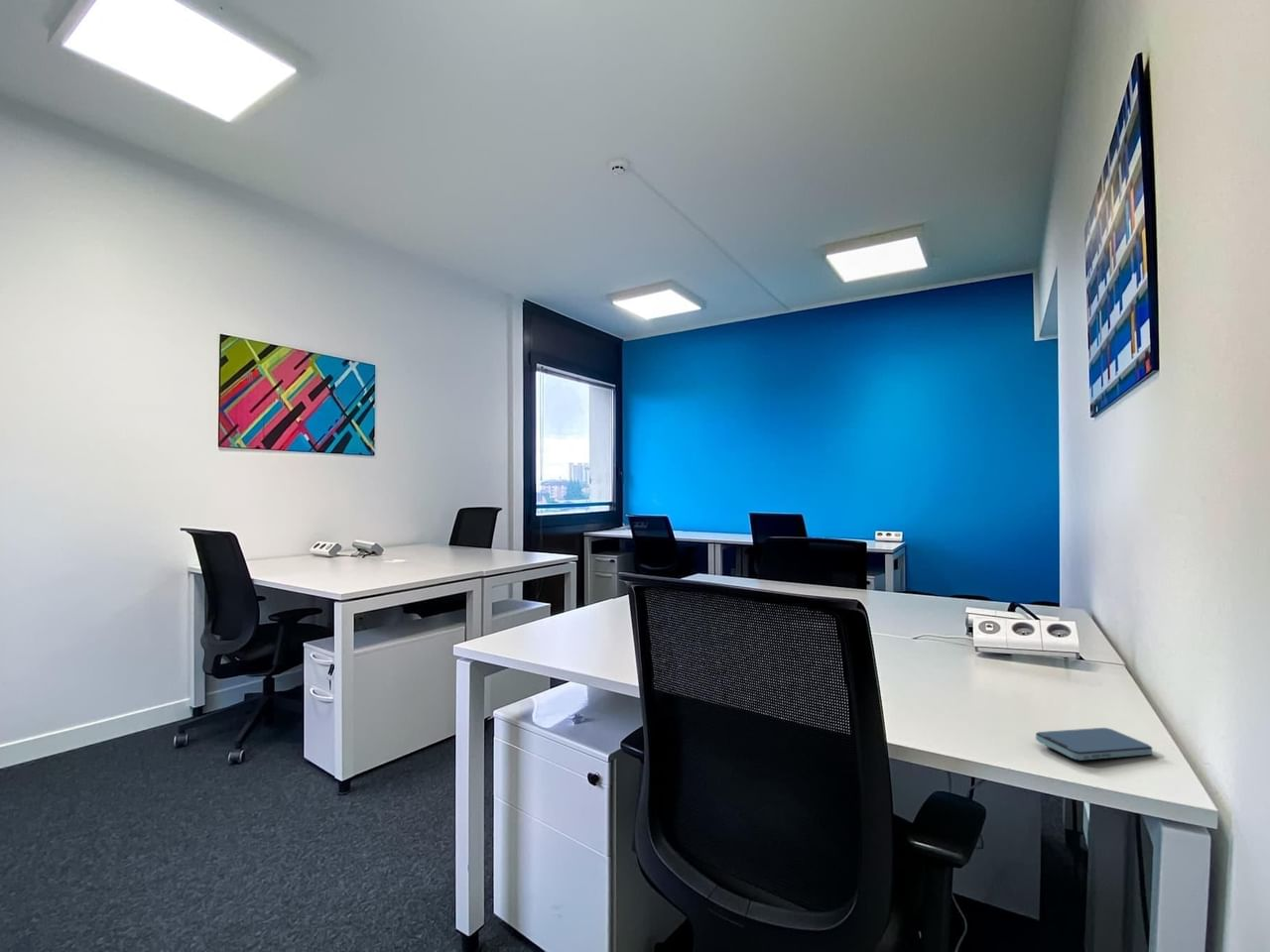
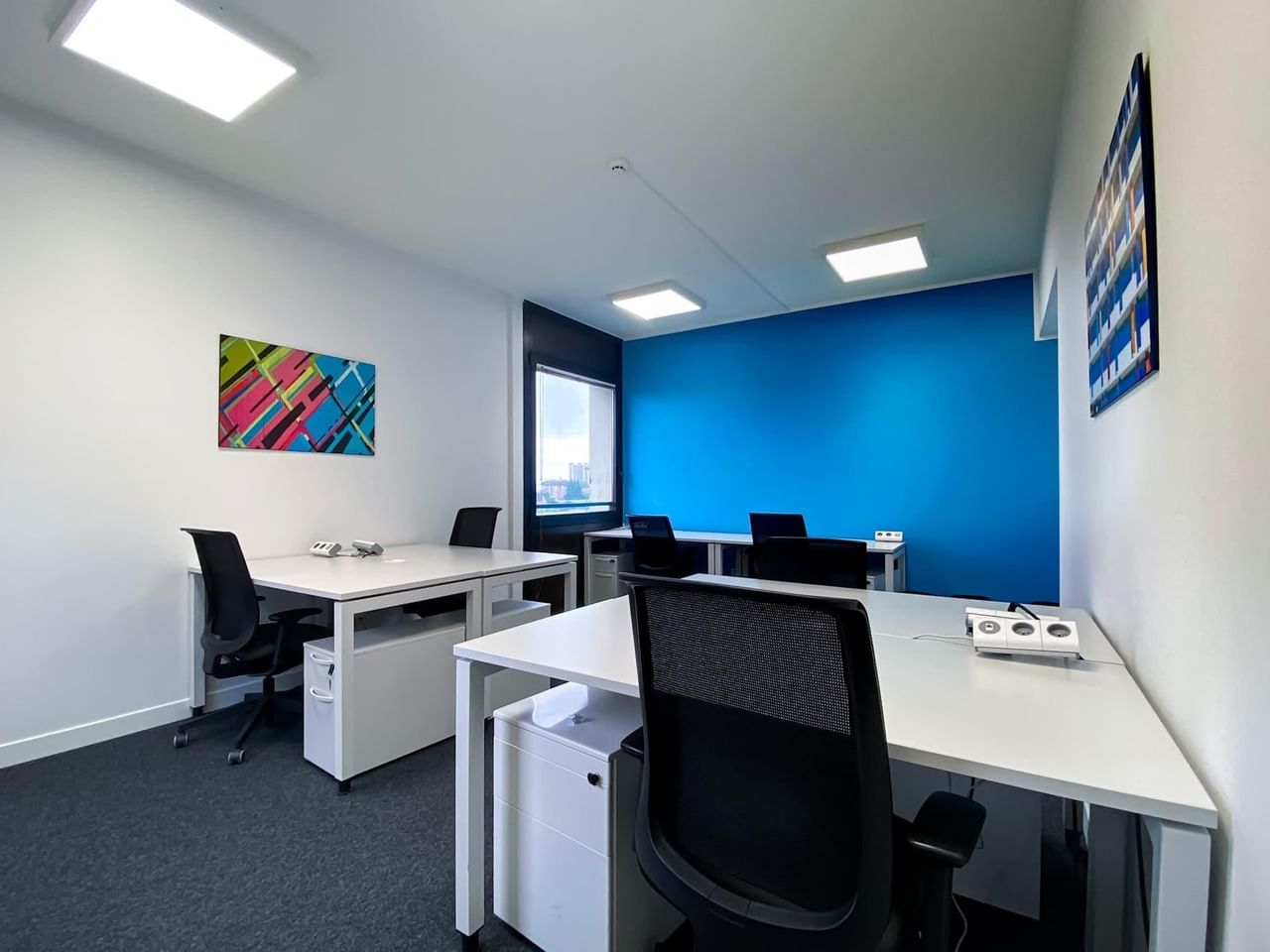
- smartphone (1092, 743)
